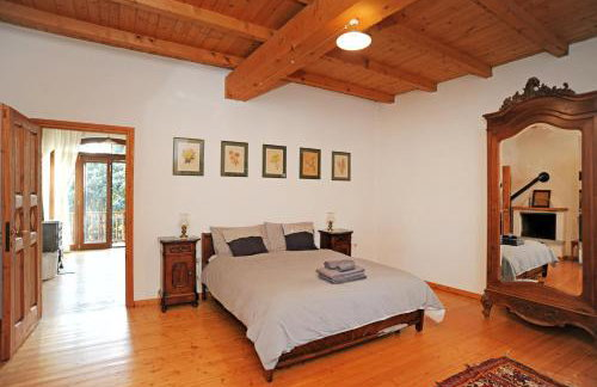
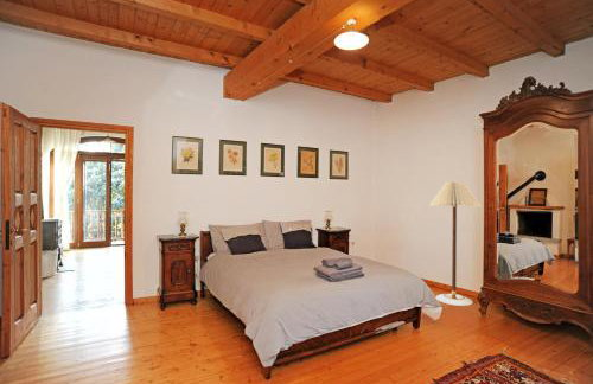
+ floor lamp (454, 241)
